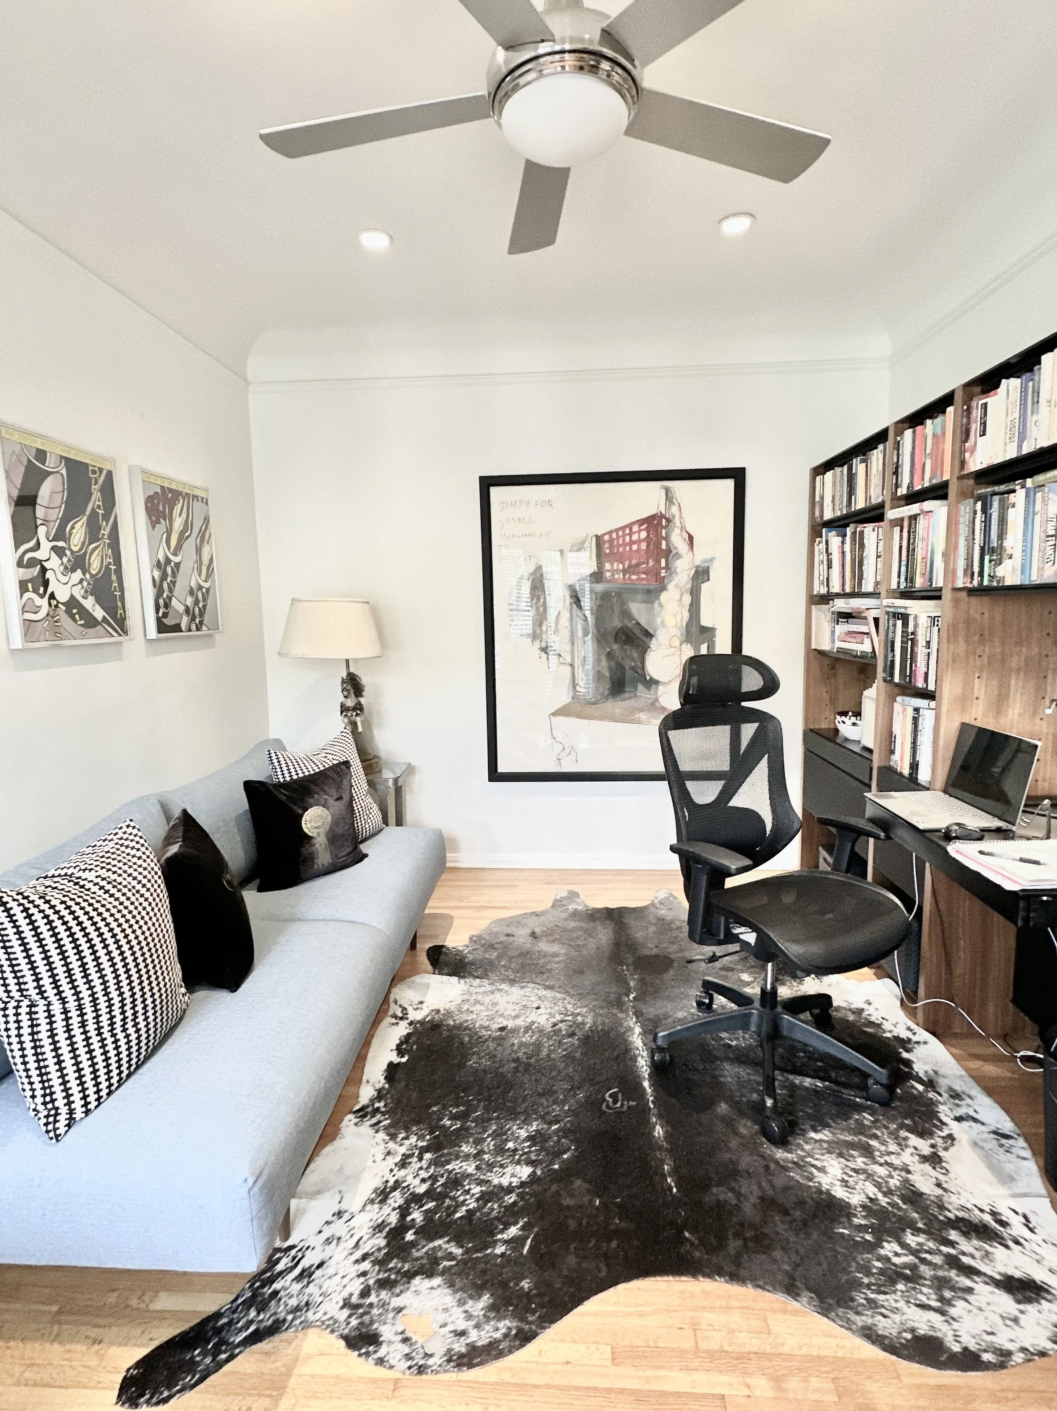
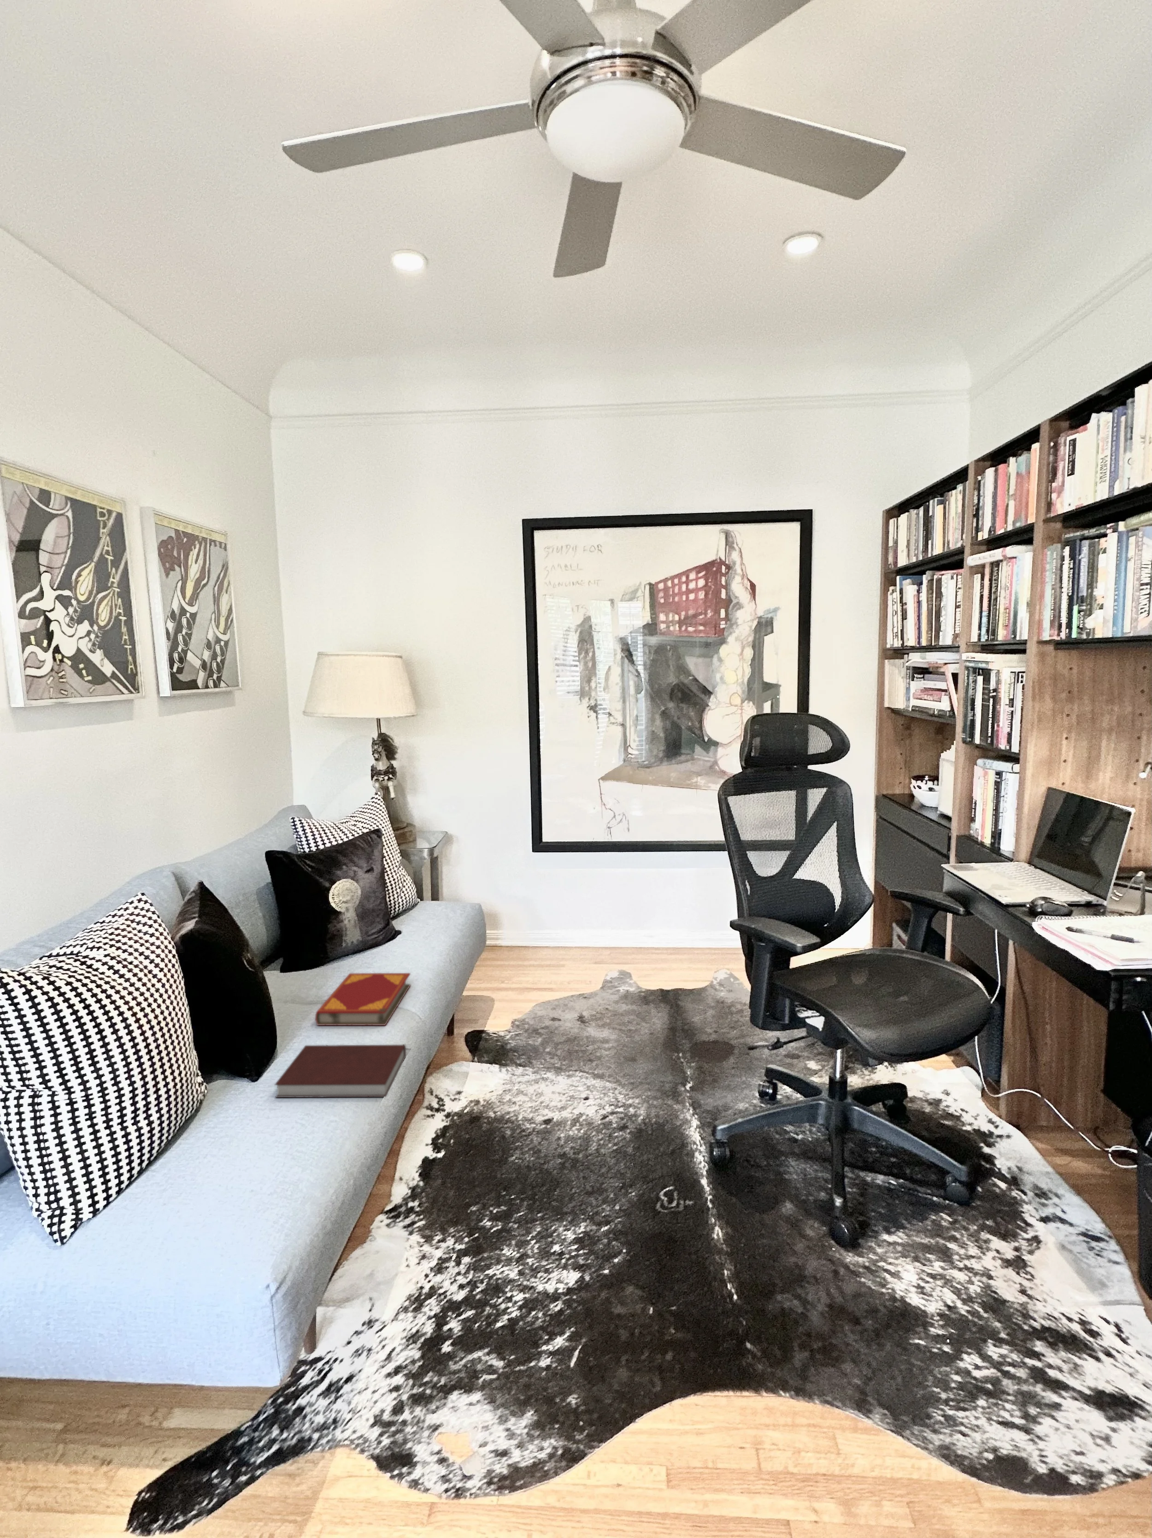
+ notebook (344, 1069)
+ hardback book (365, 998)
